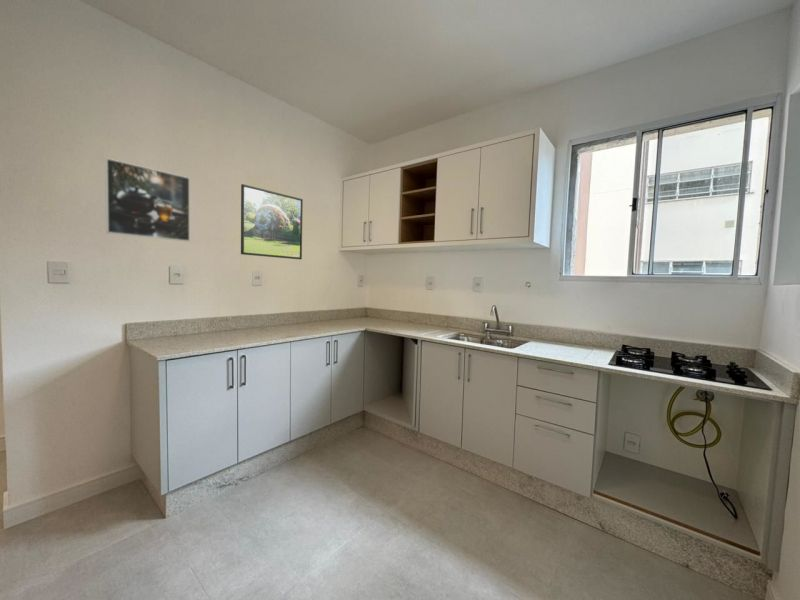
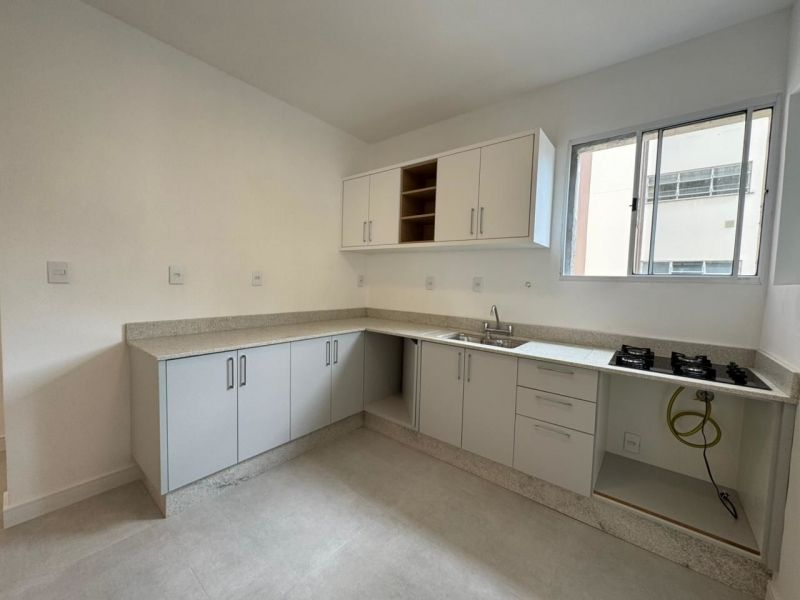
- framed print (273, 224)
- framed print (150, 203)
